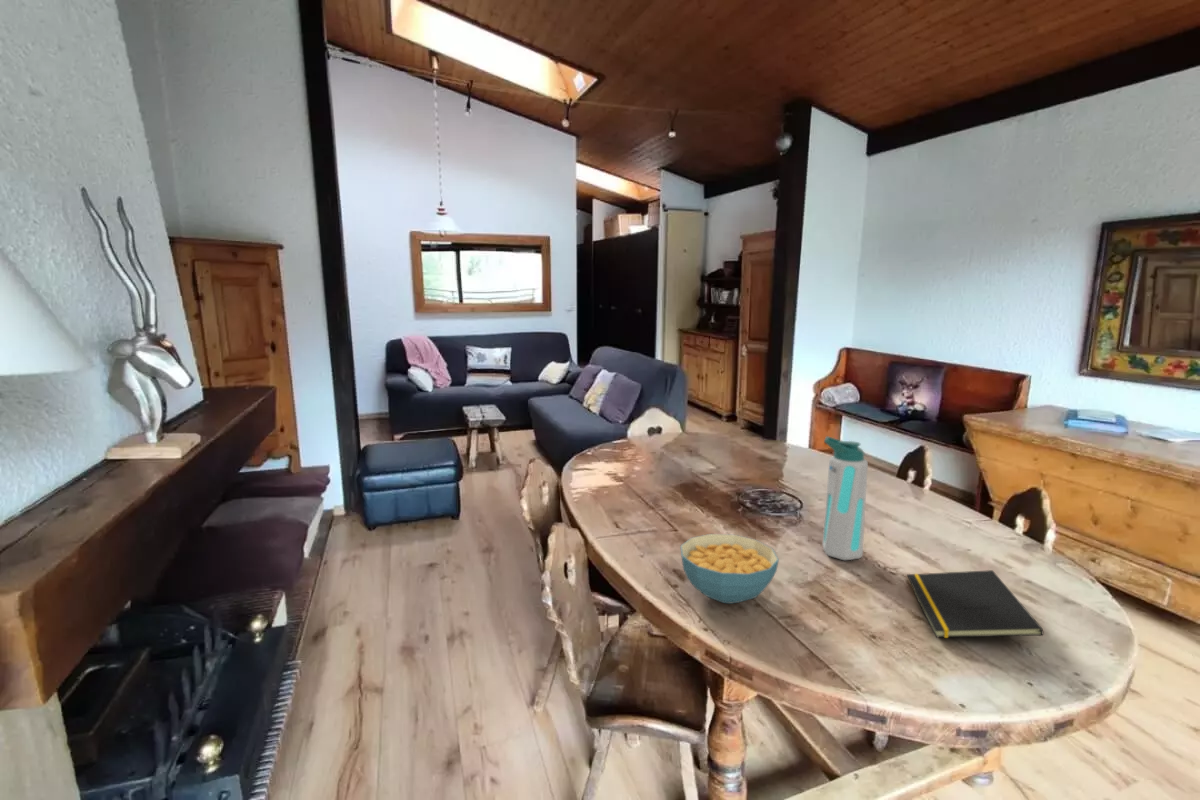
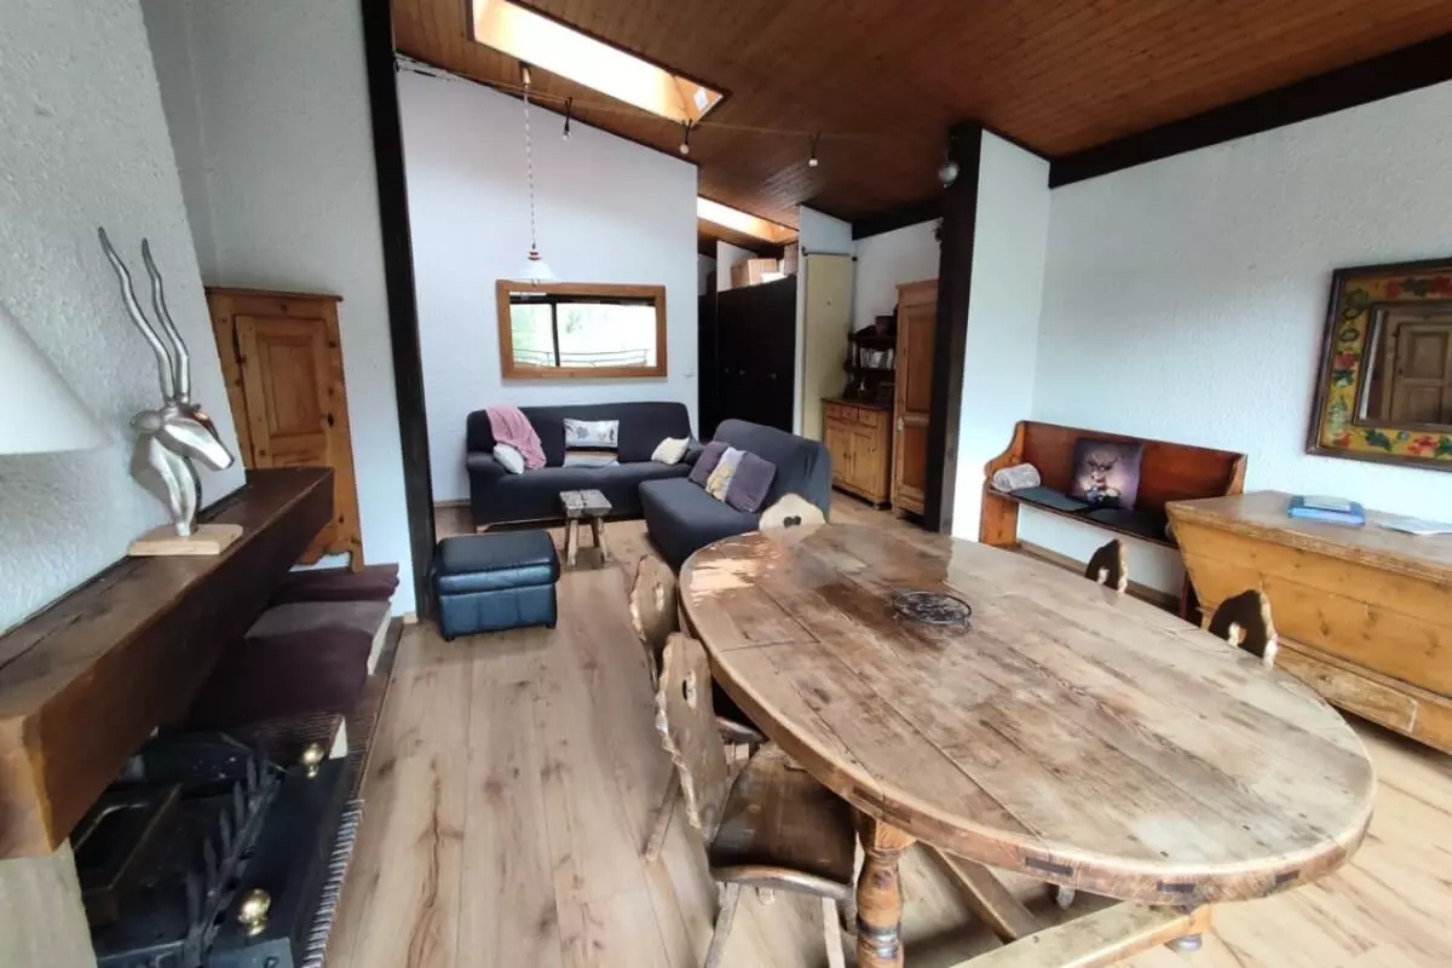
- water bottle (842, 497)
- cereal bowl (727, 574)
- notepad (966, 601)
